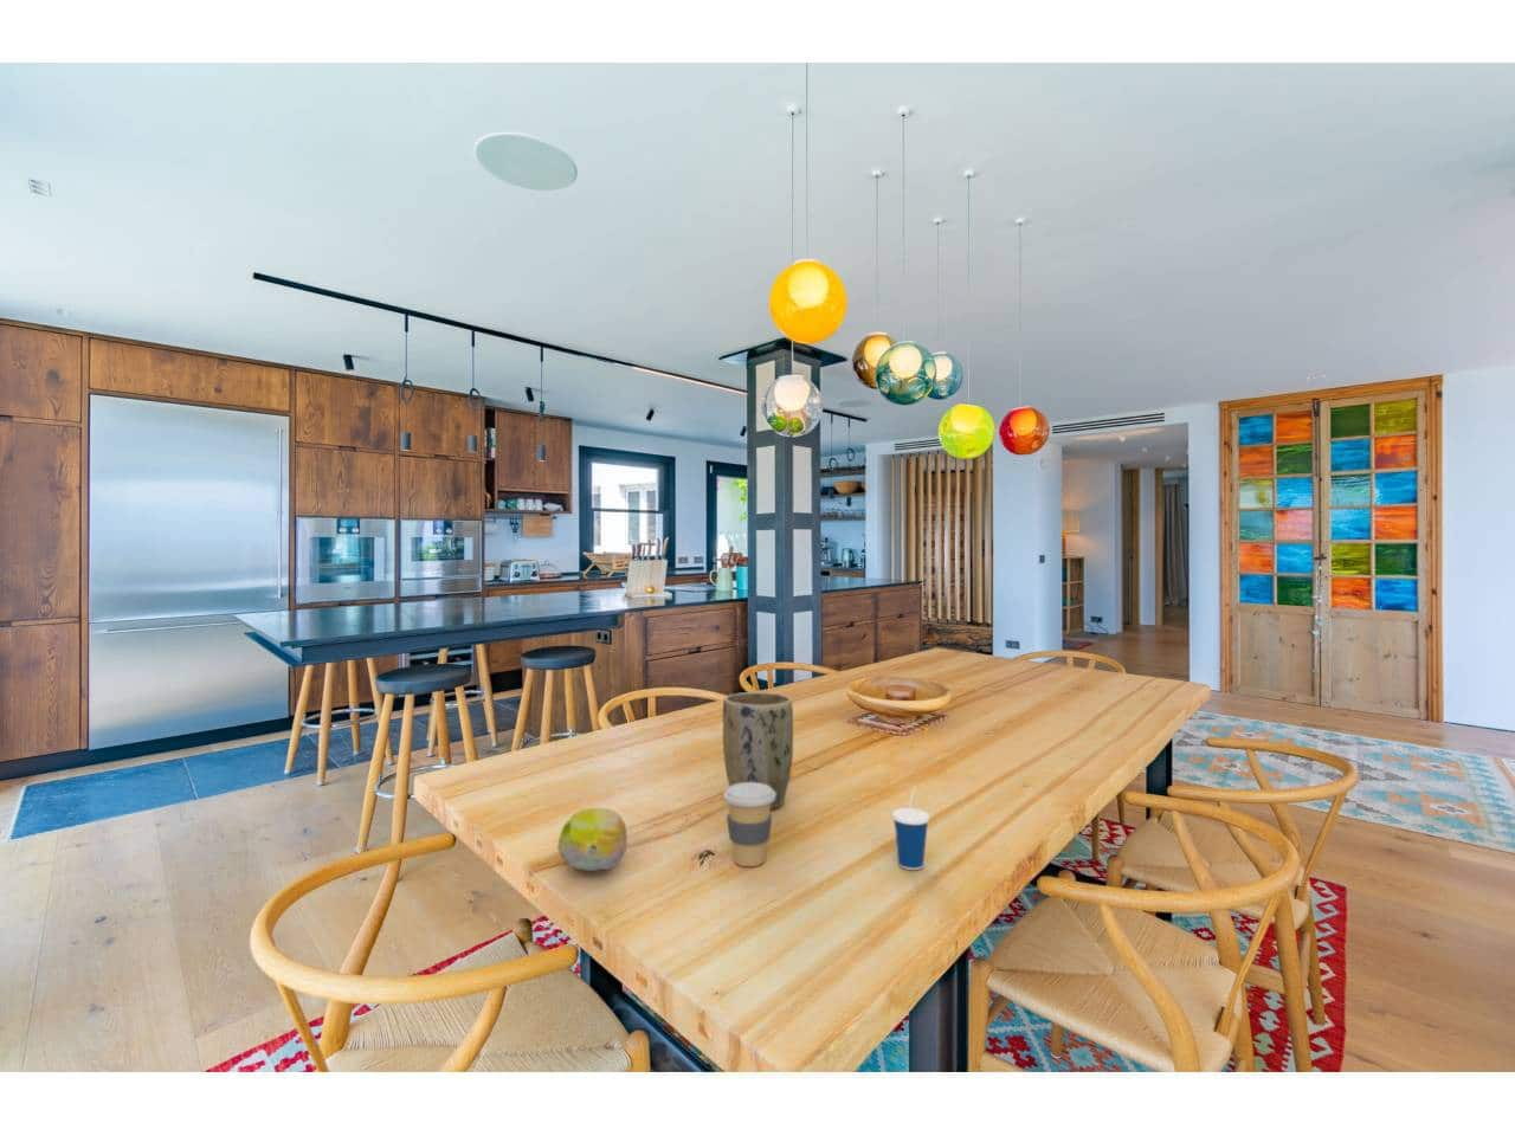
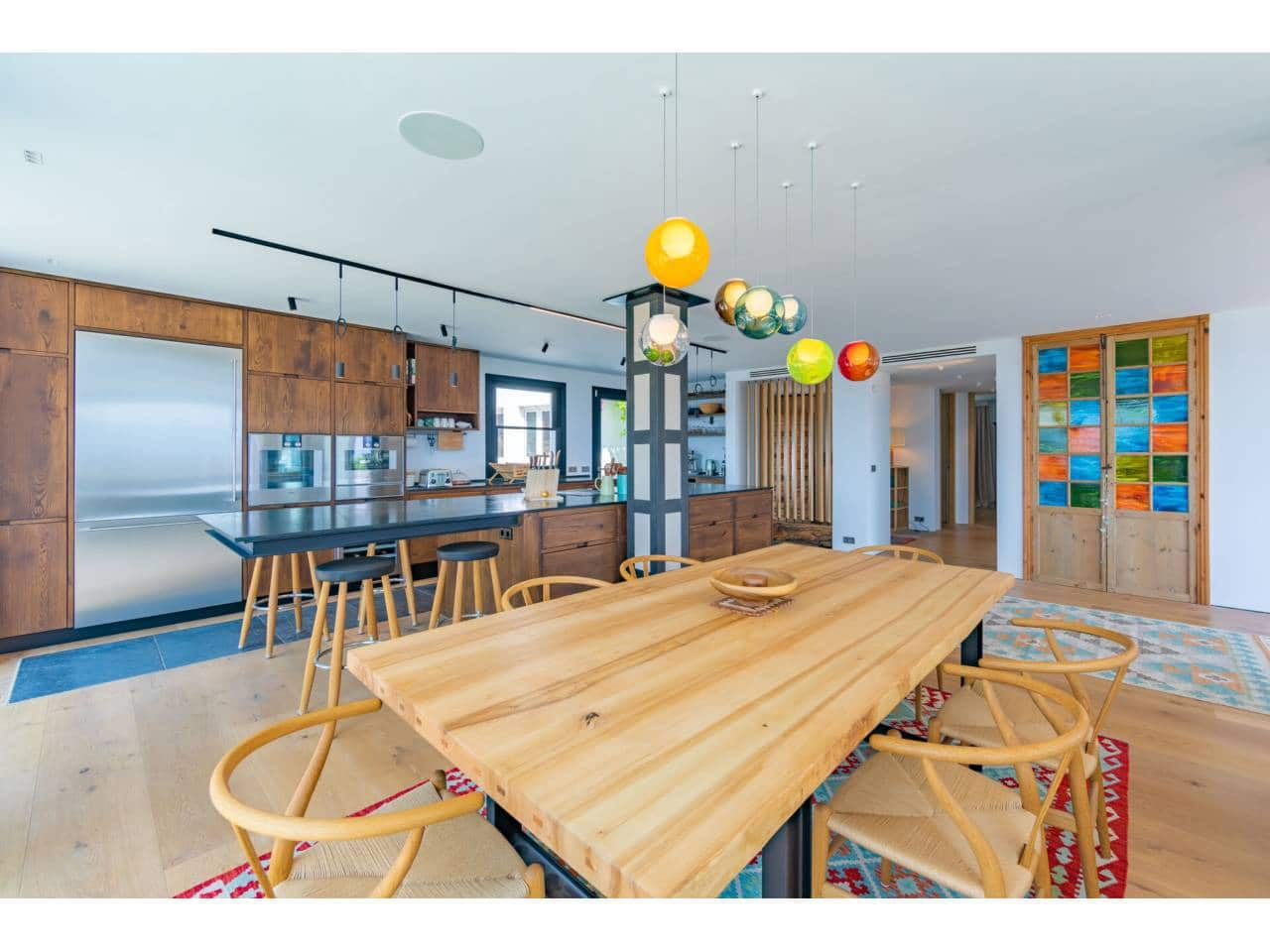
- fruit (590, 836)
- cup (910, 825)
- plant pot (758, 749)
- coffee cup (749, 823)
